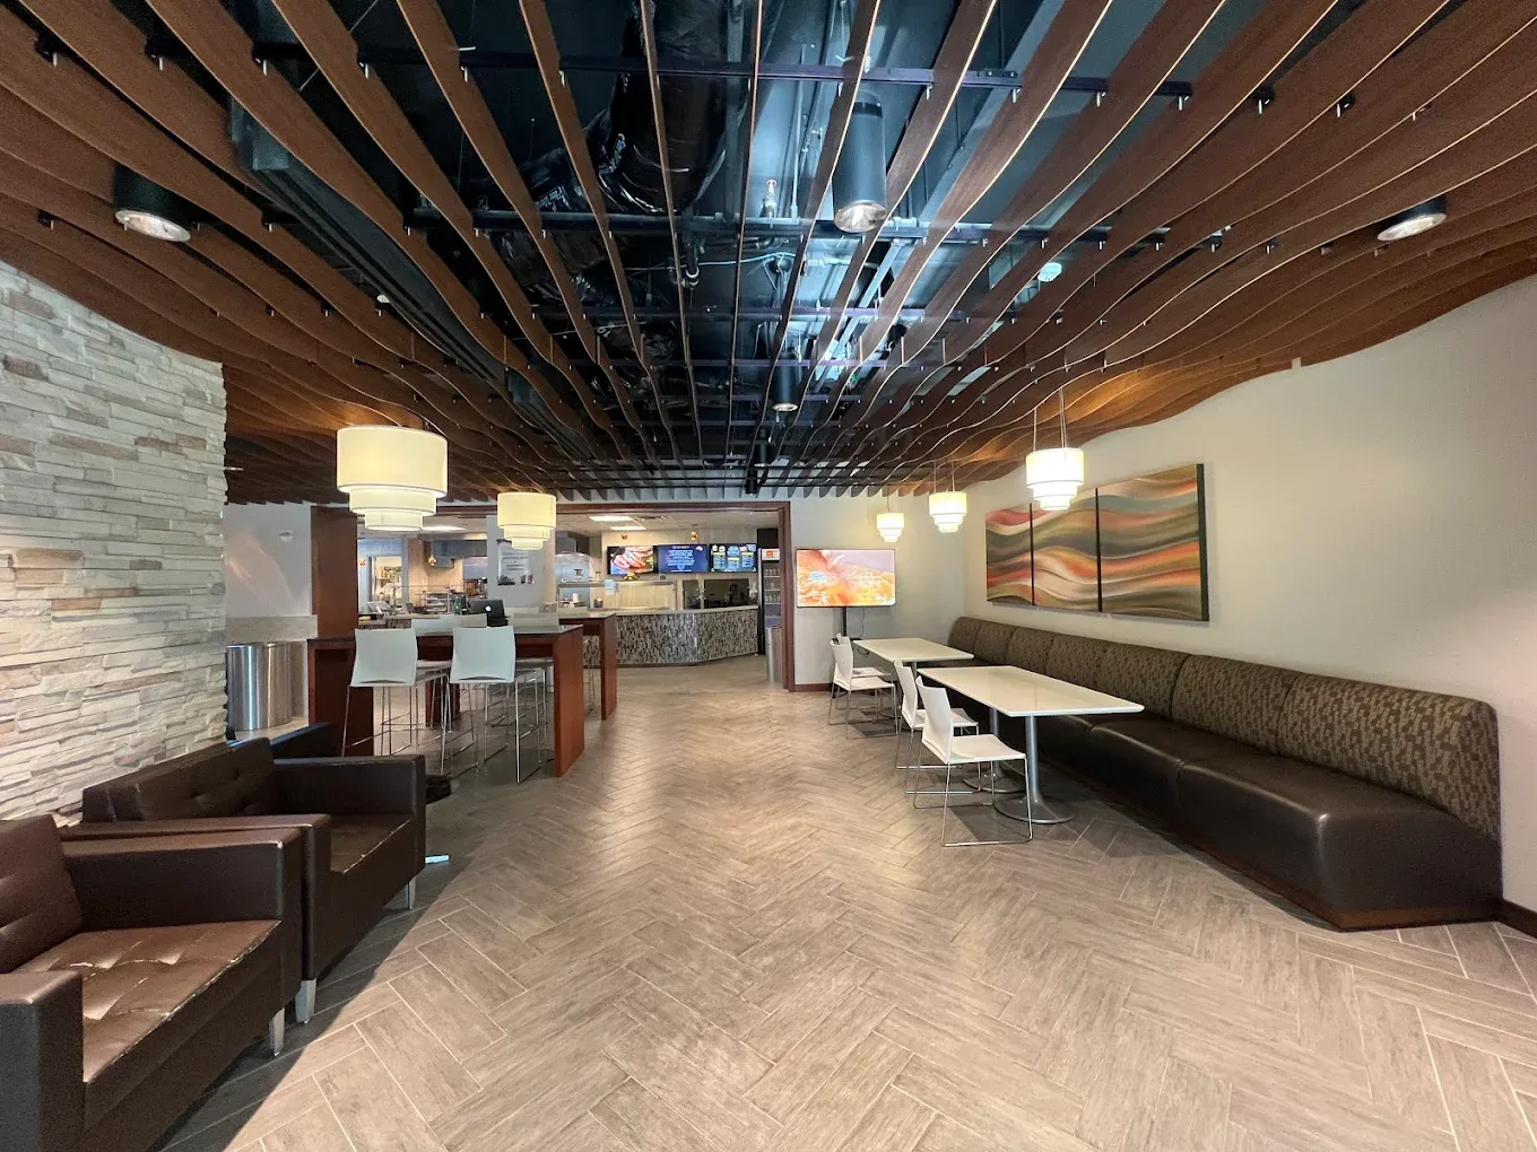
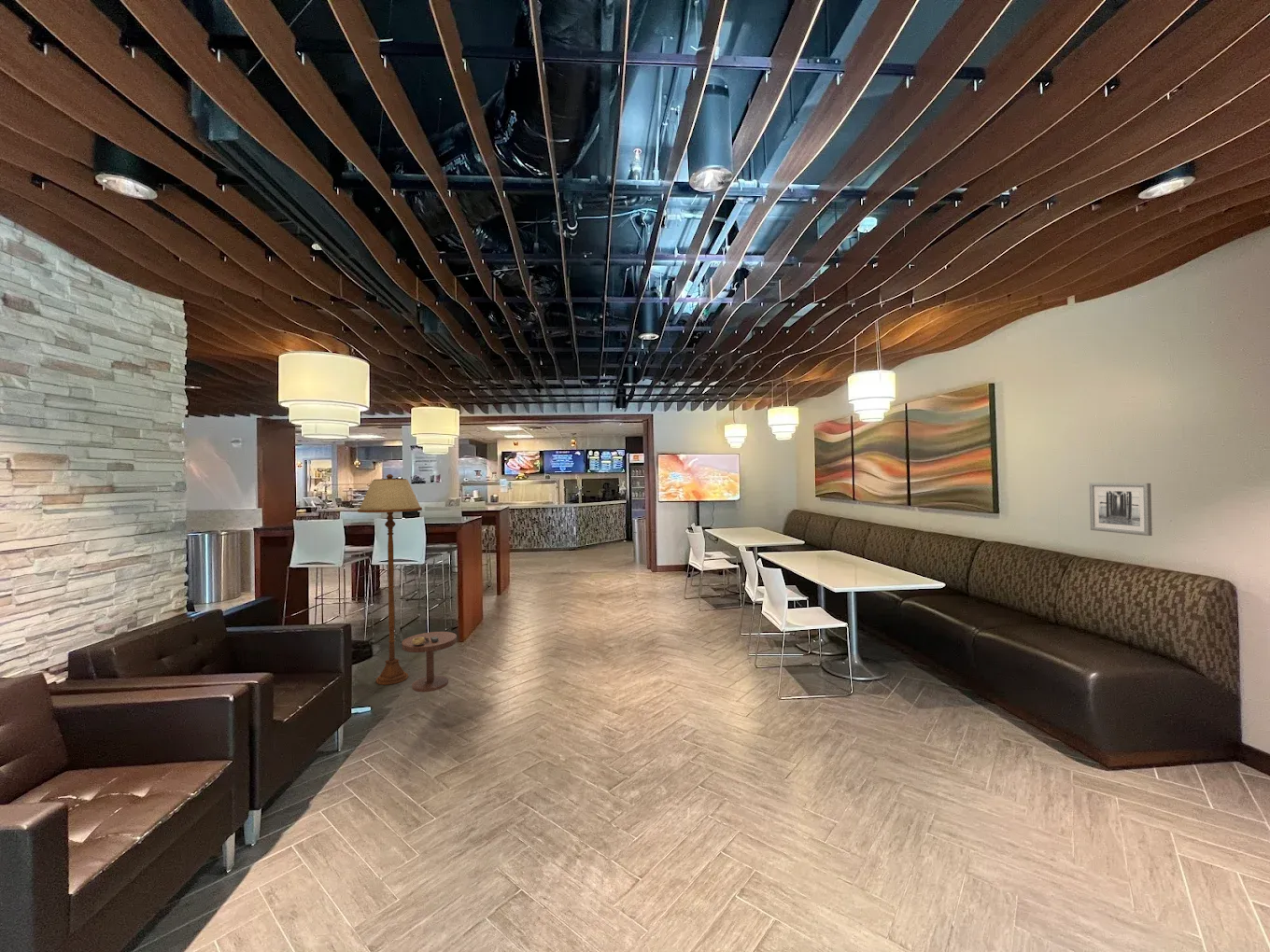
+ floor lamp (391, 576)
+ side table (430, 680)
+ wall art (1119, 508)
